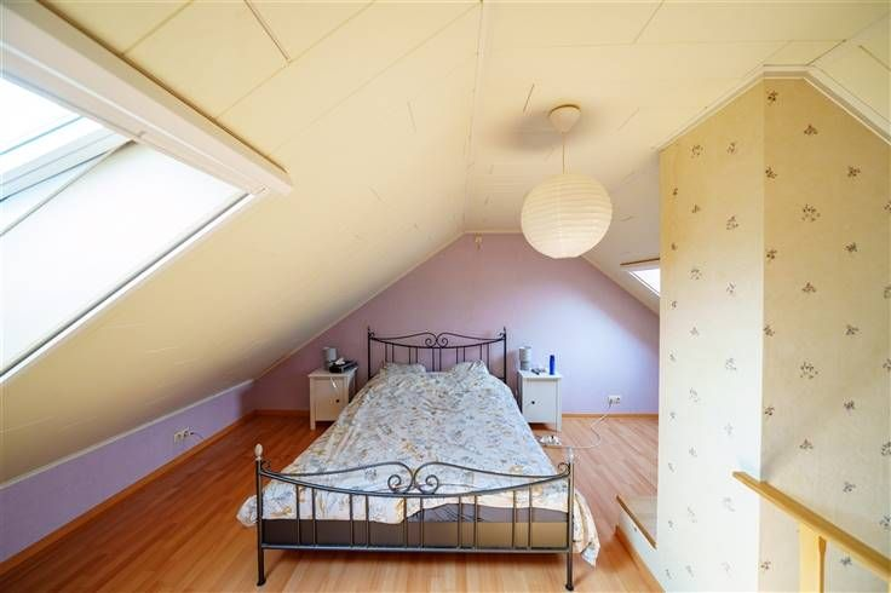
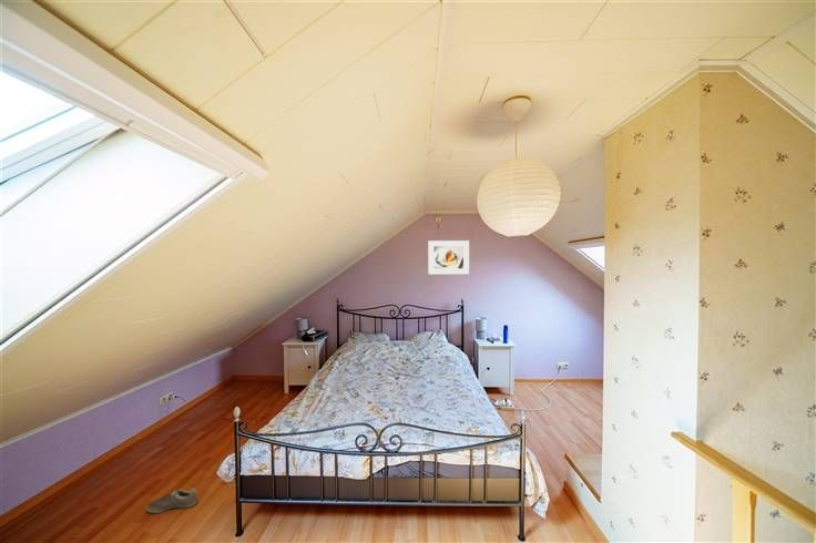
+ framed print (448, 257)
+ sneaker (173, 498)
